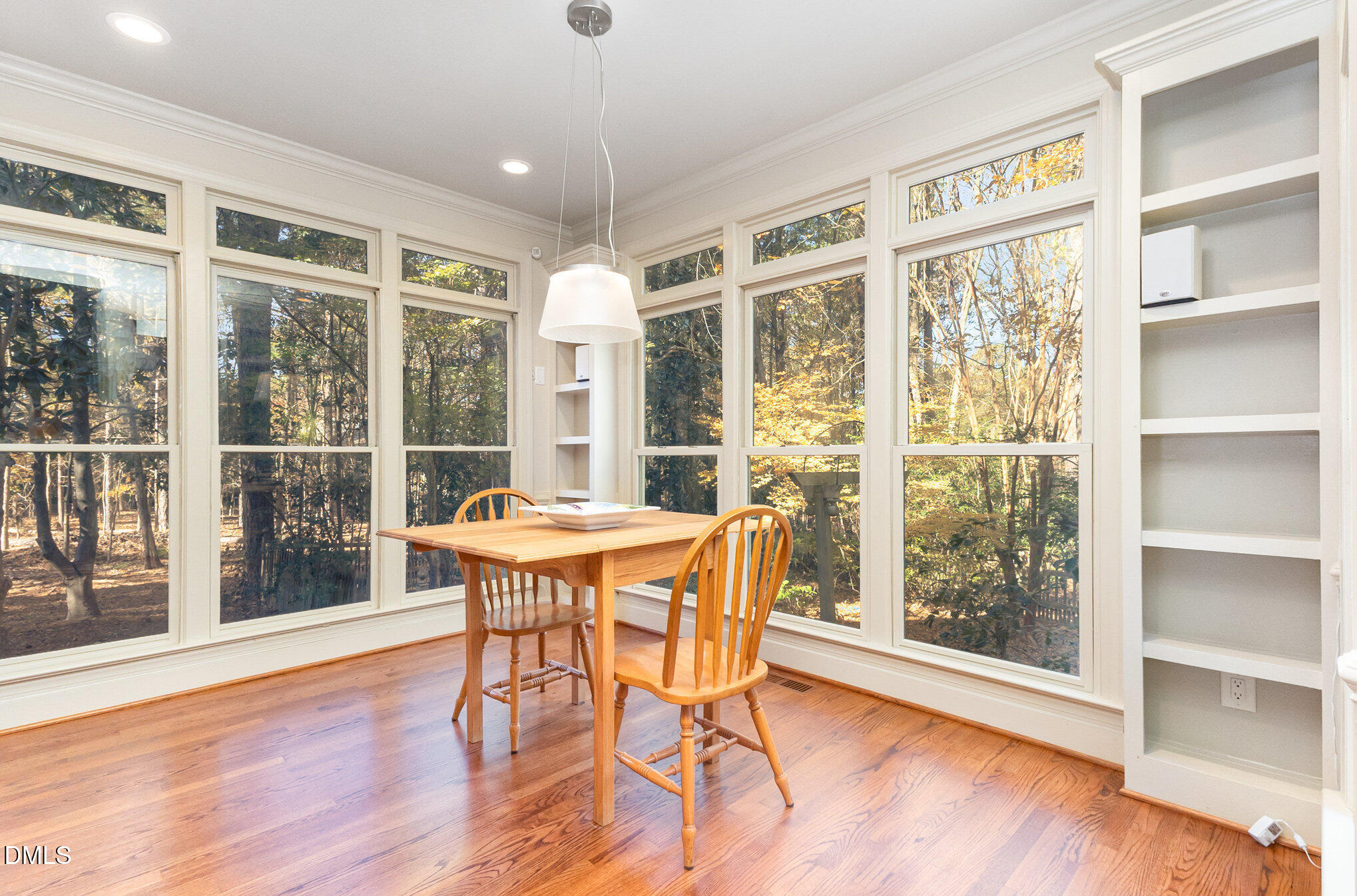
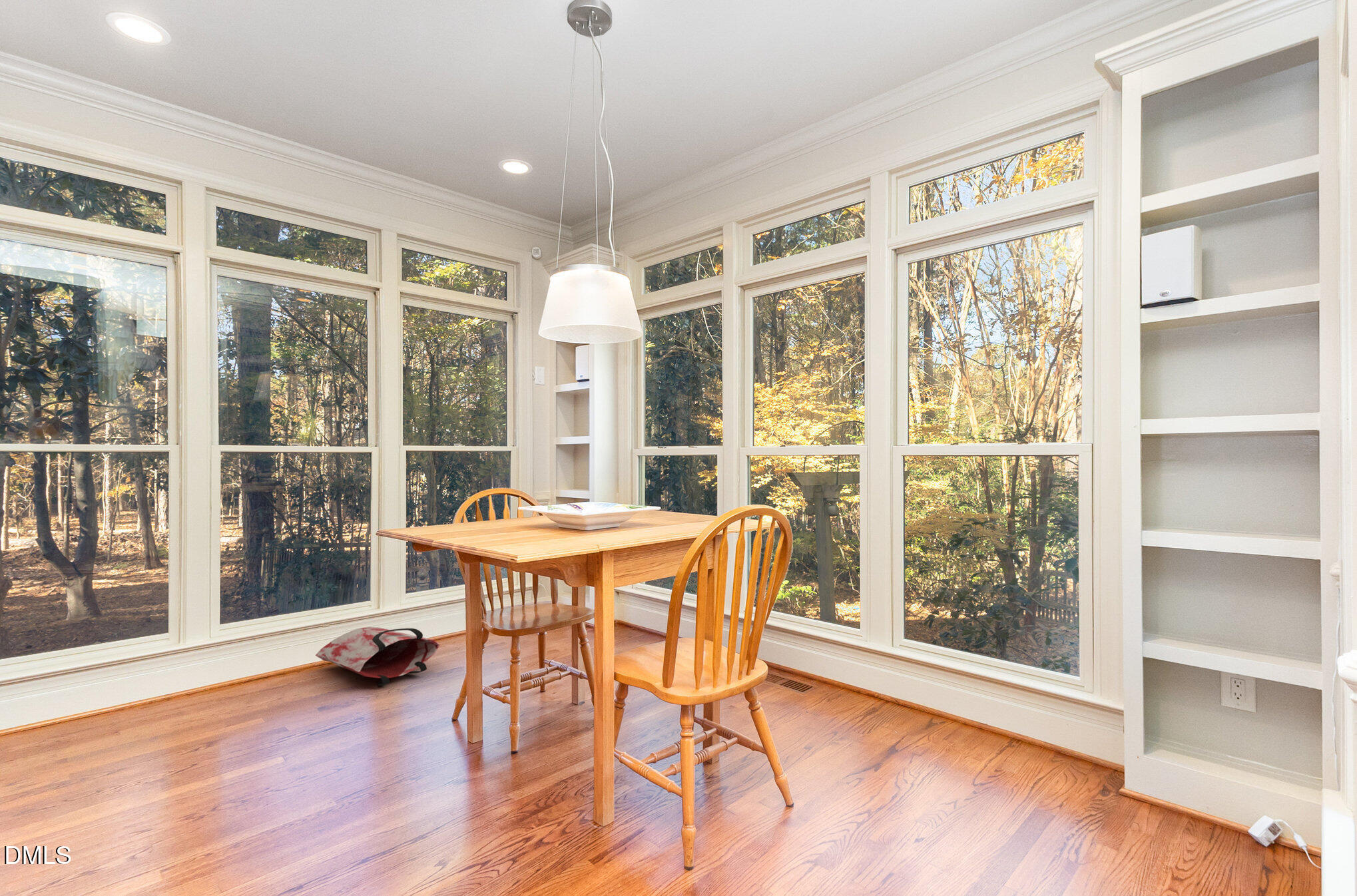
+ bag (378, 648)
